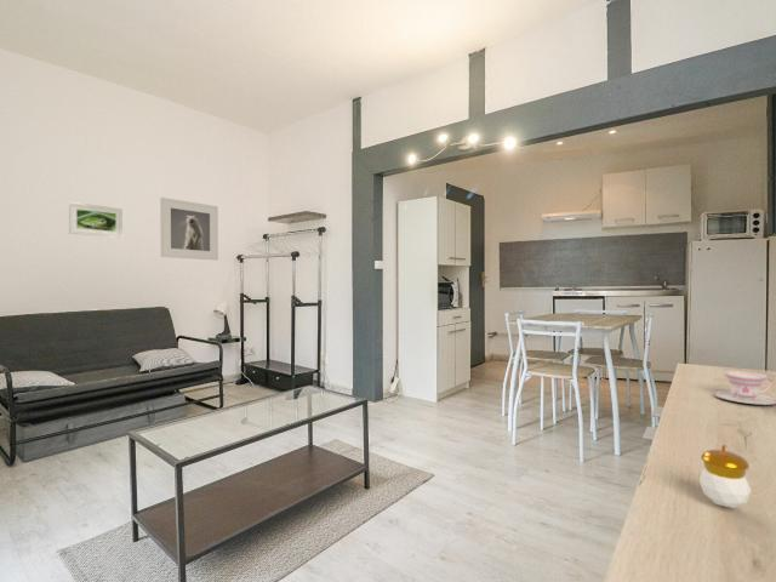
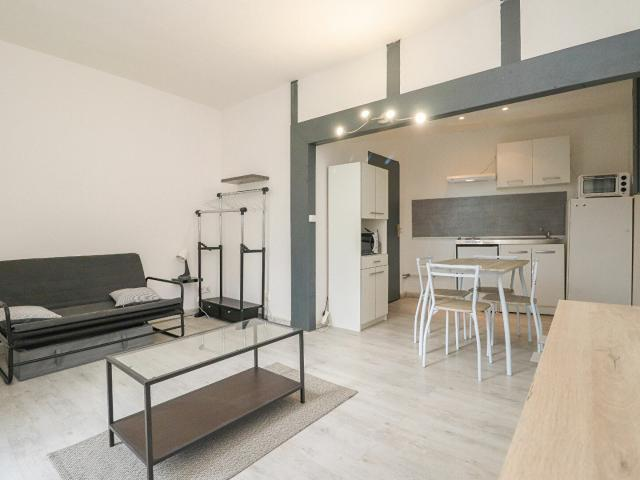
- teacup (744, 386)
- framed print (96, 219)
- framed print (190, 230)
- candle (724, 475)
